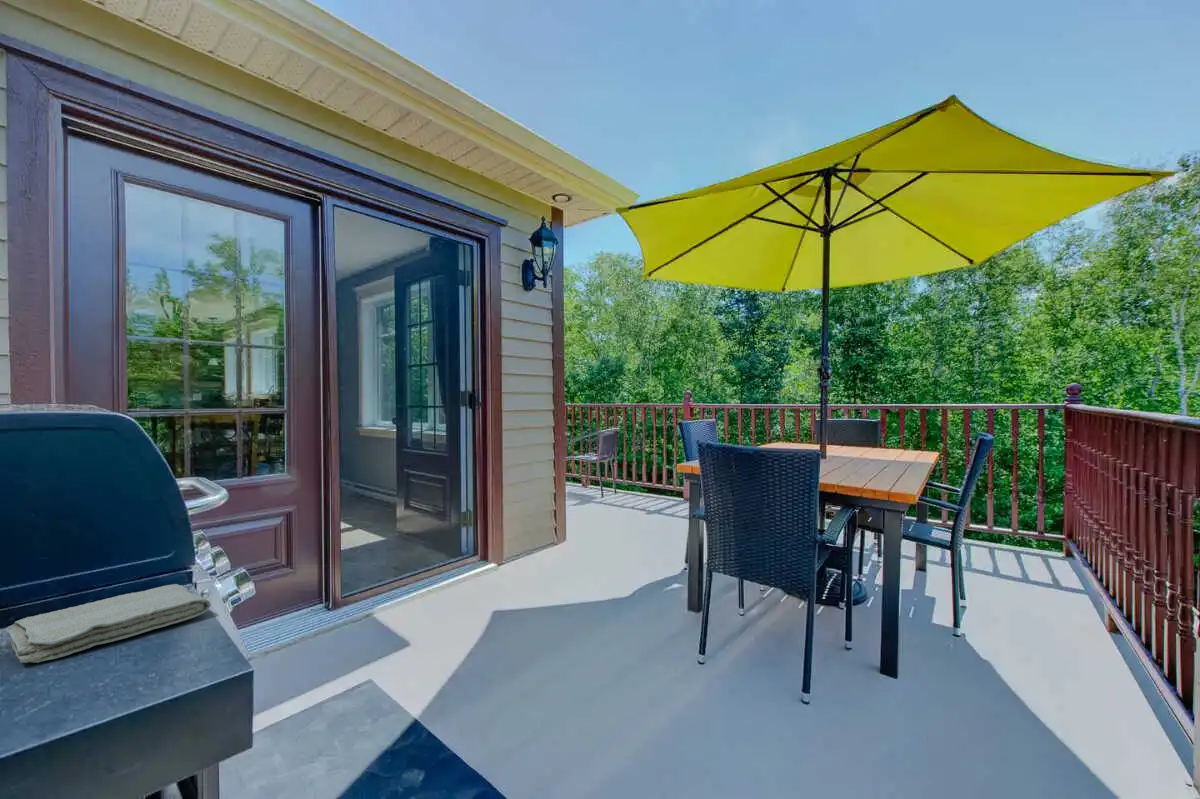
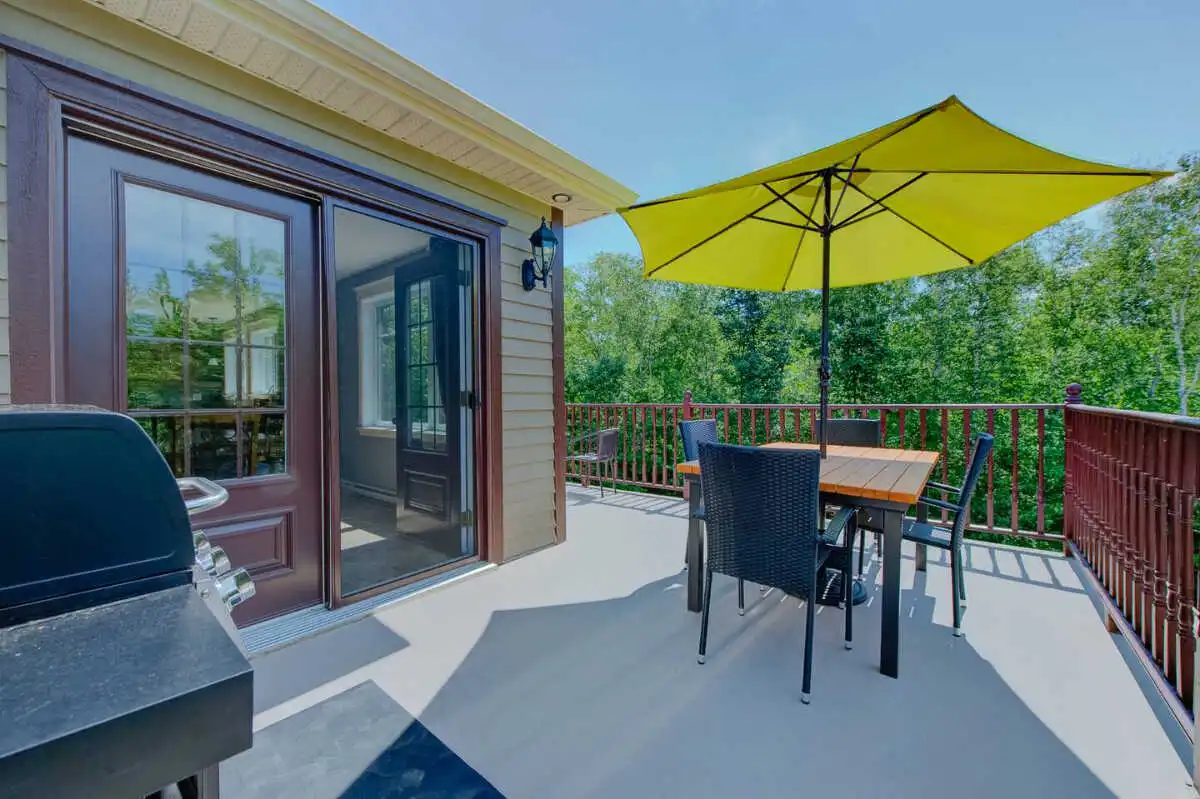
- washcloth (113, 616)
